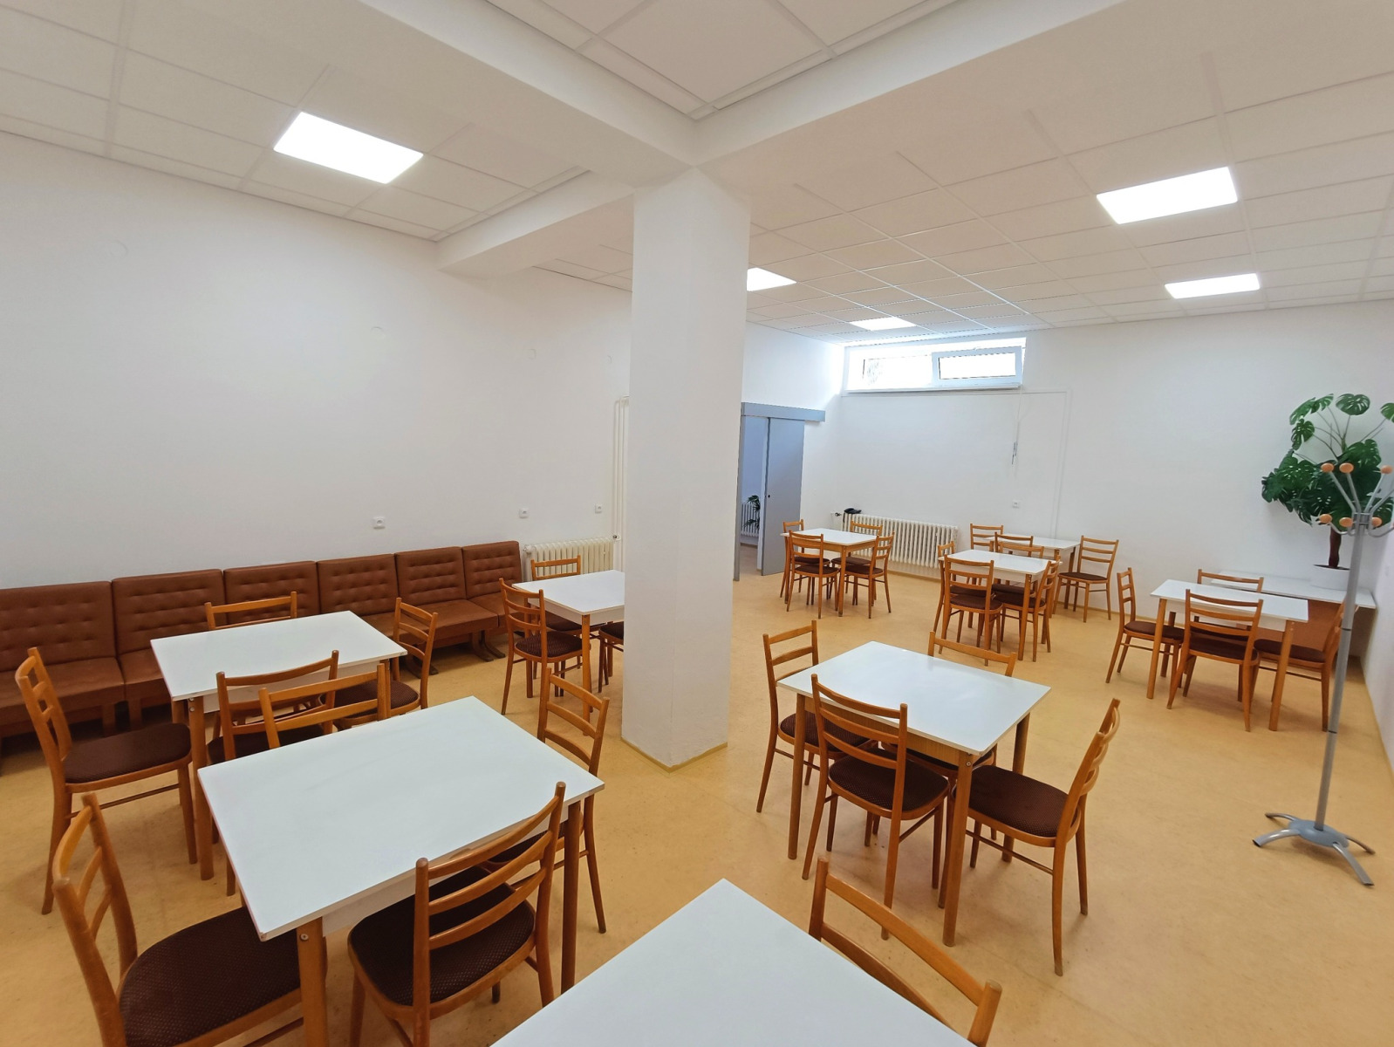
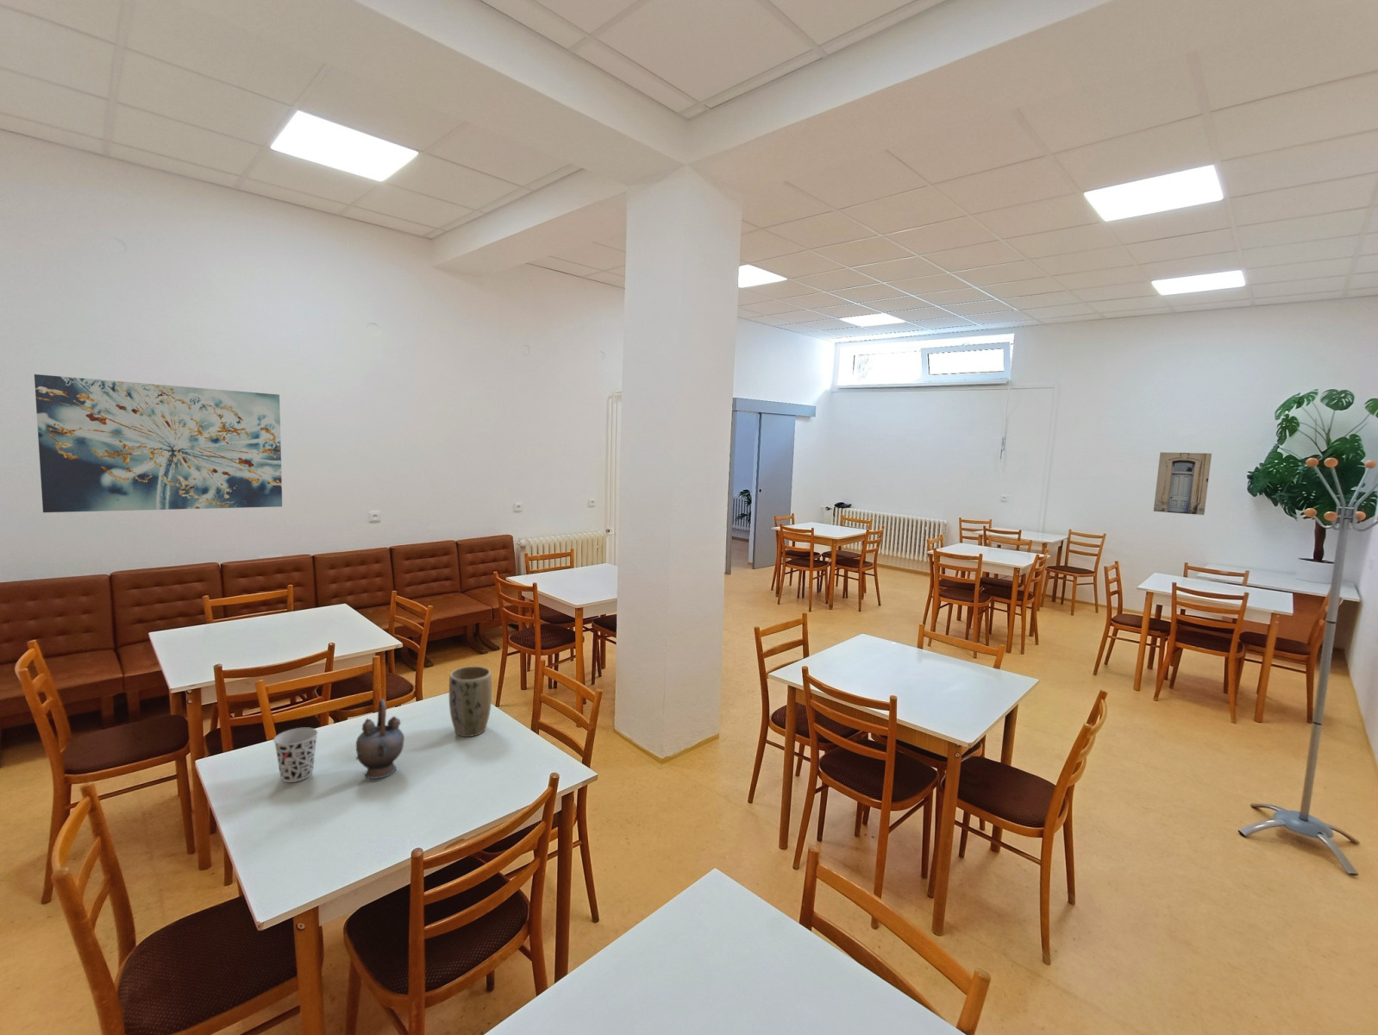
+ plant pot (469, 701)
+ teapot (380, 738)
+ cup (296, 756)
+ wall art (172, 448)
+ wall art (1181, 483)
